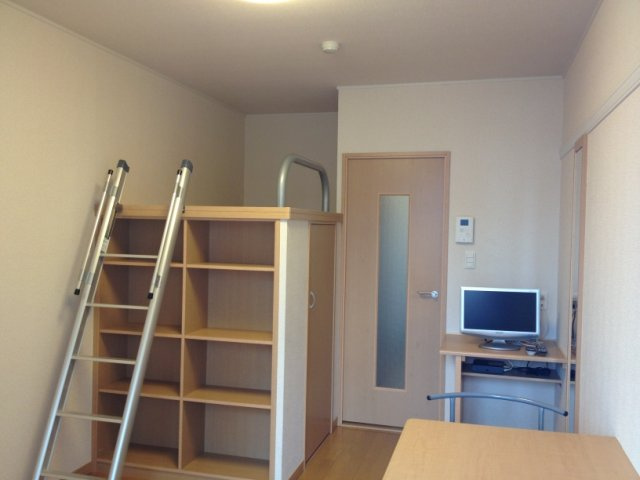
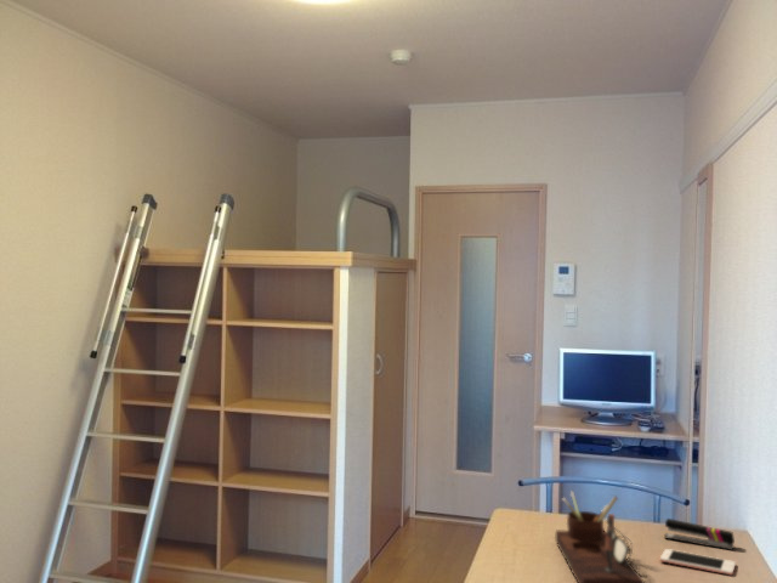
+ stapler (698, 533)
+ desk organizer (596, 531)
+ cell phone (697, 561)
